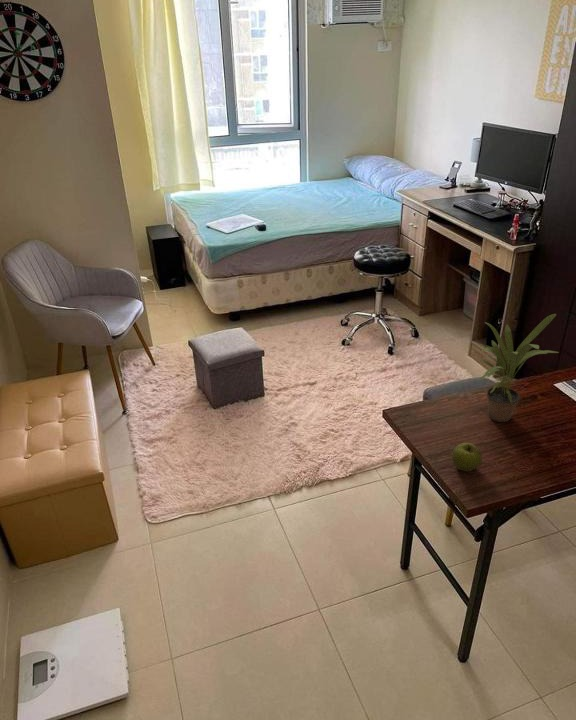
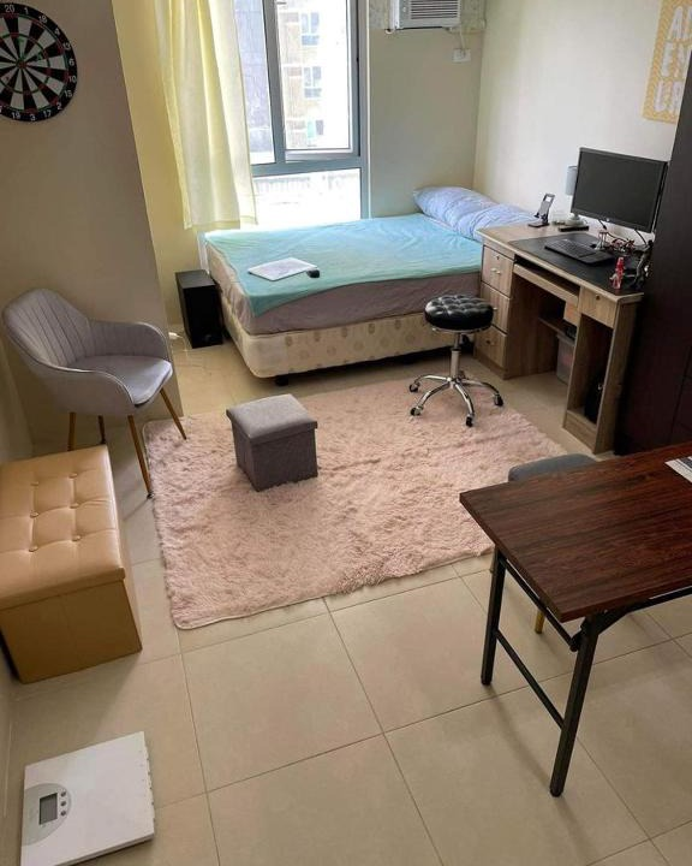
- potted plant (512, 373)
- apple (467, 456)
